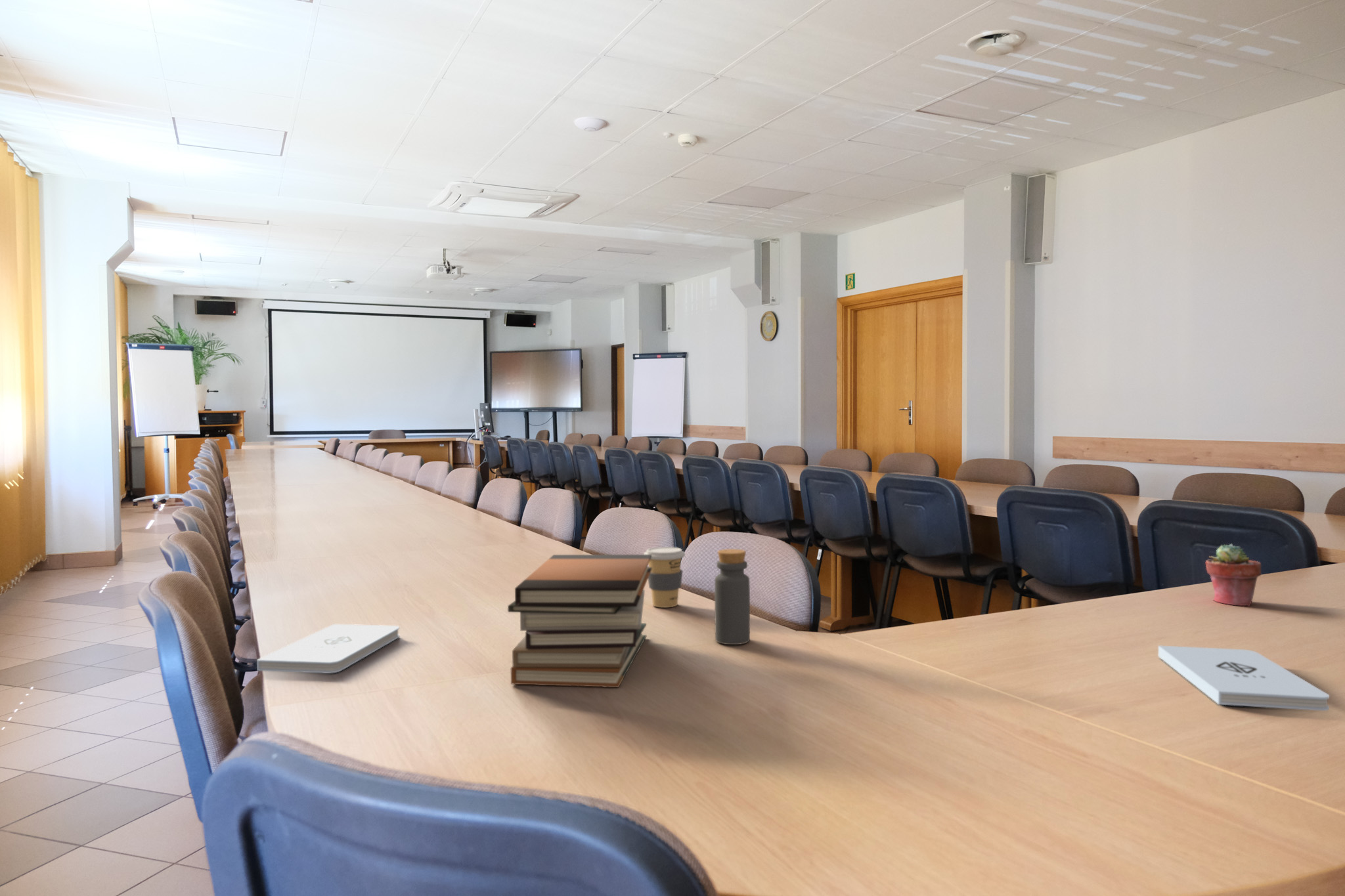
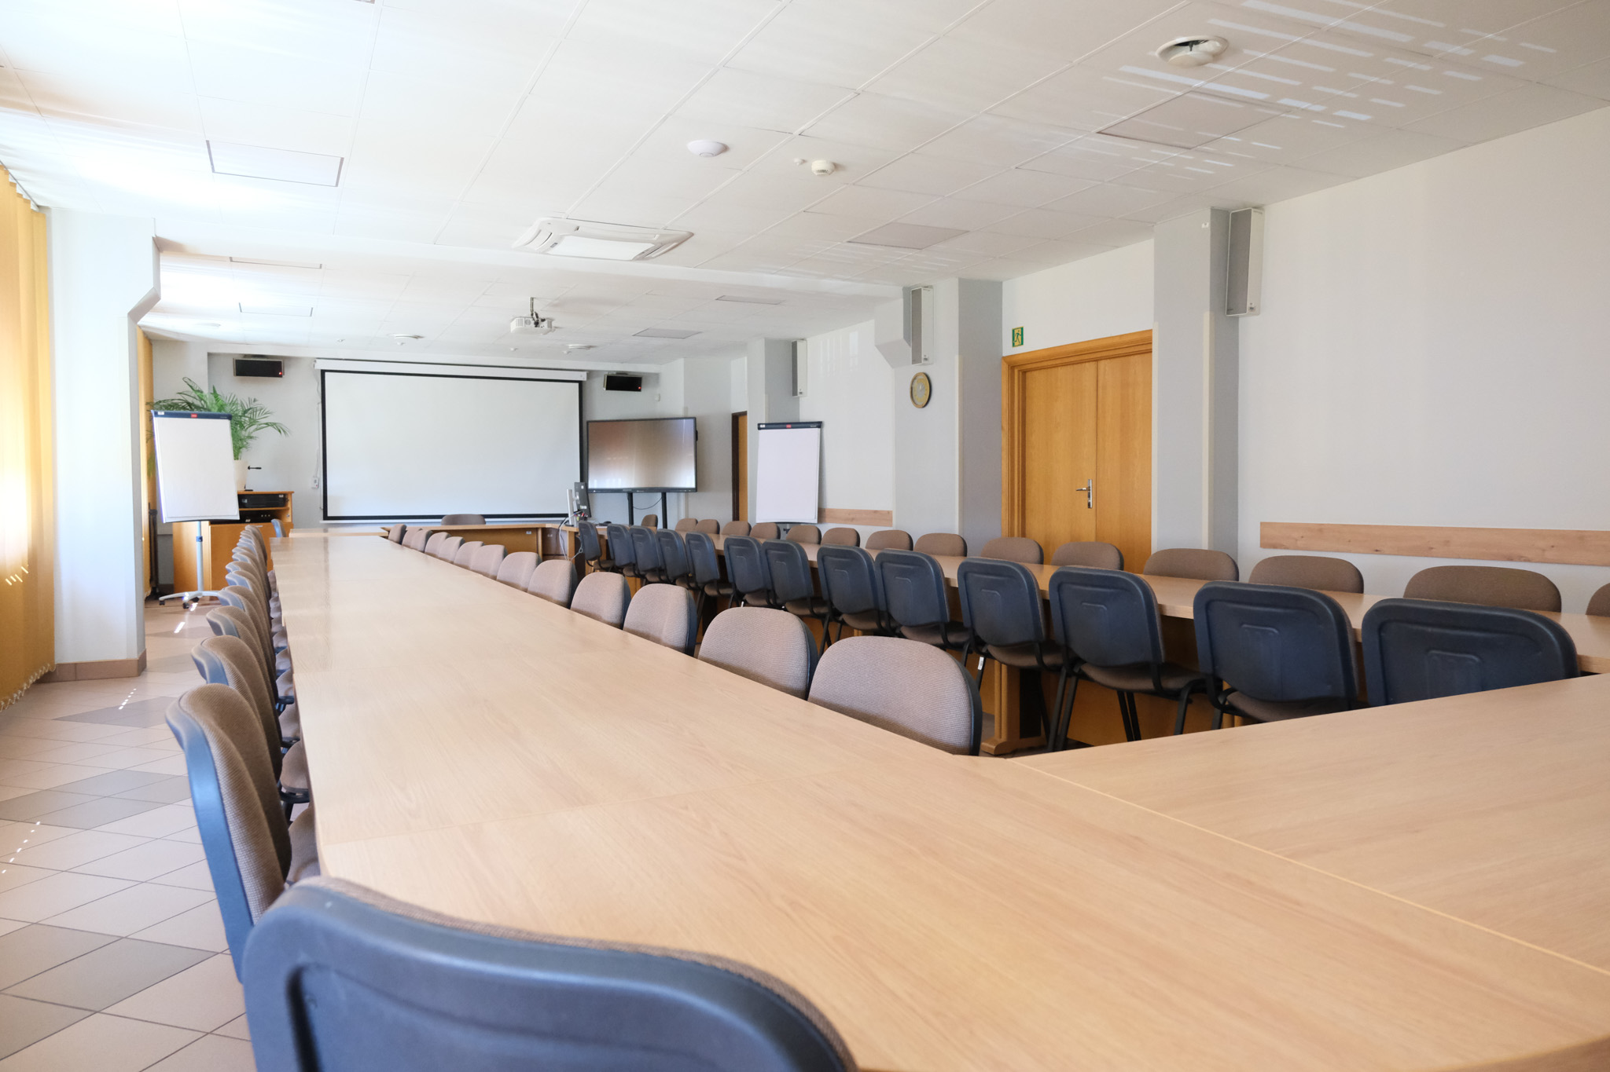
- notepad (335, 647)
- coffee cup (665, 577)
- book stack (588, 613)
- bottle (732, 595)
- notepad (1237, 675)
- potted succulent (1233, 574)
